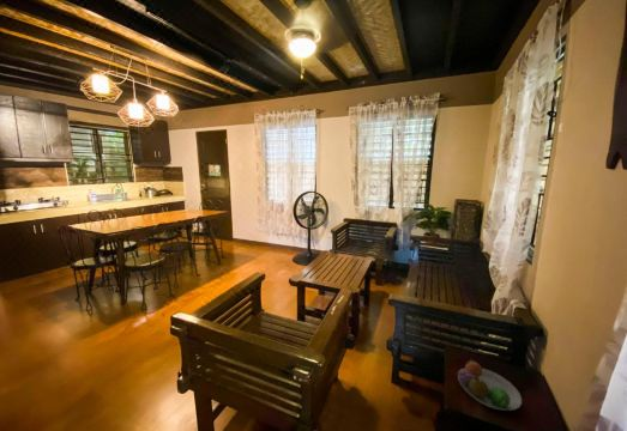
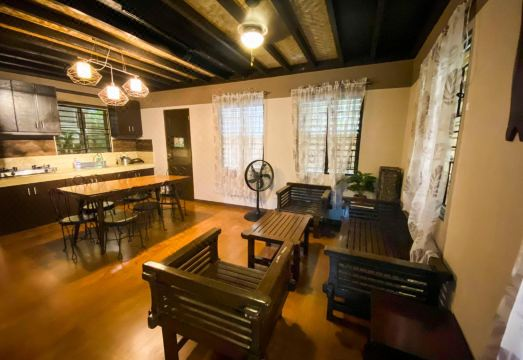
- fruit bowl (488, 383)
